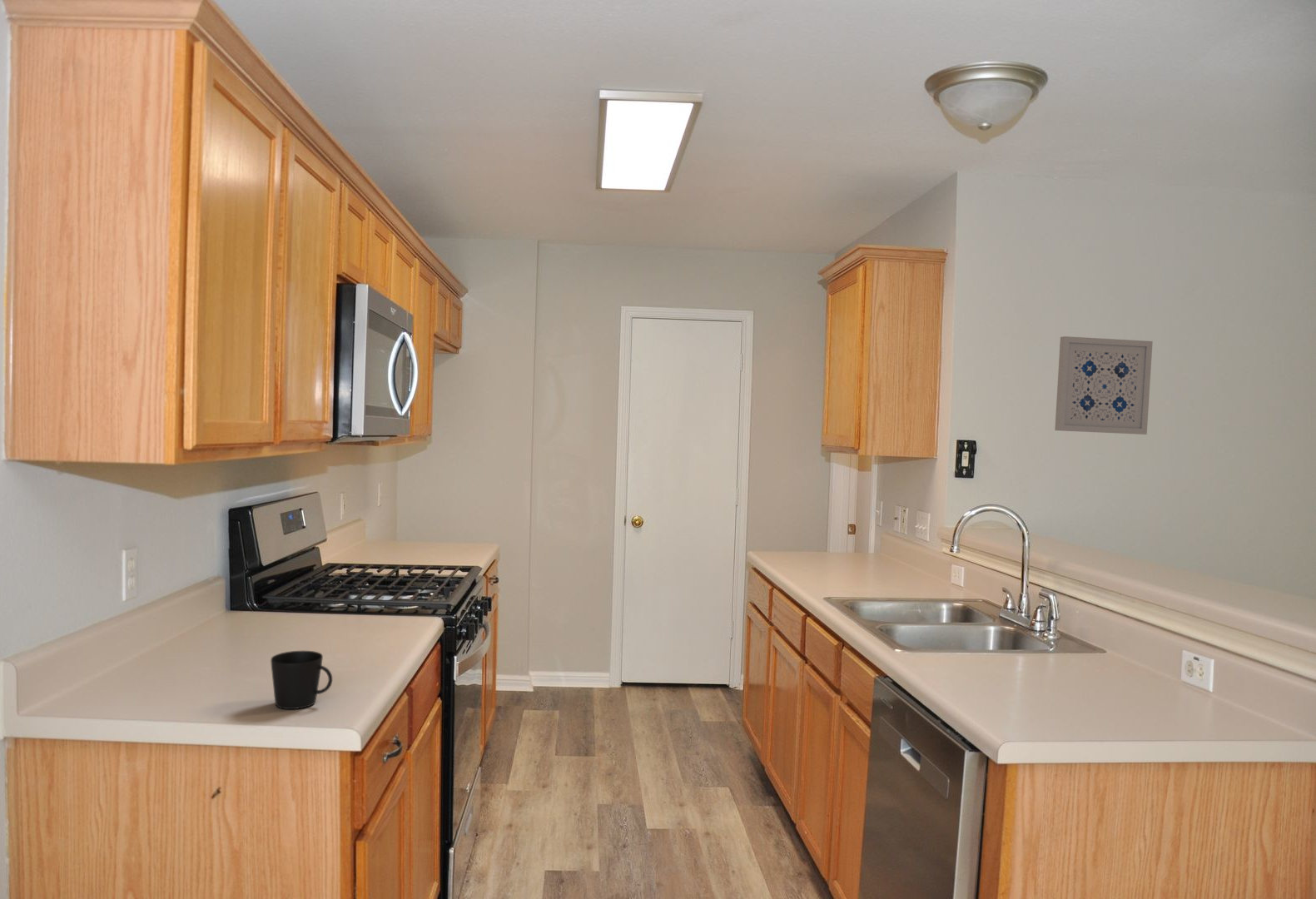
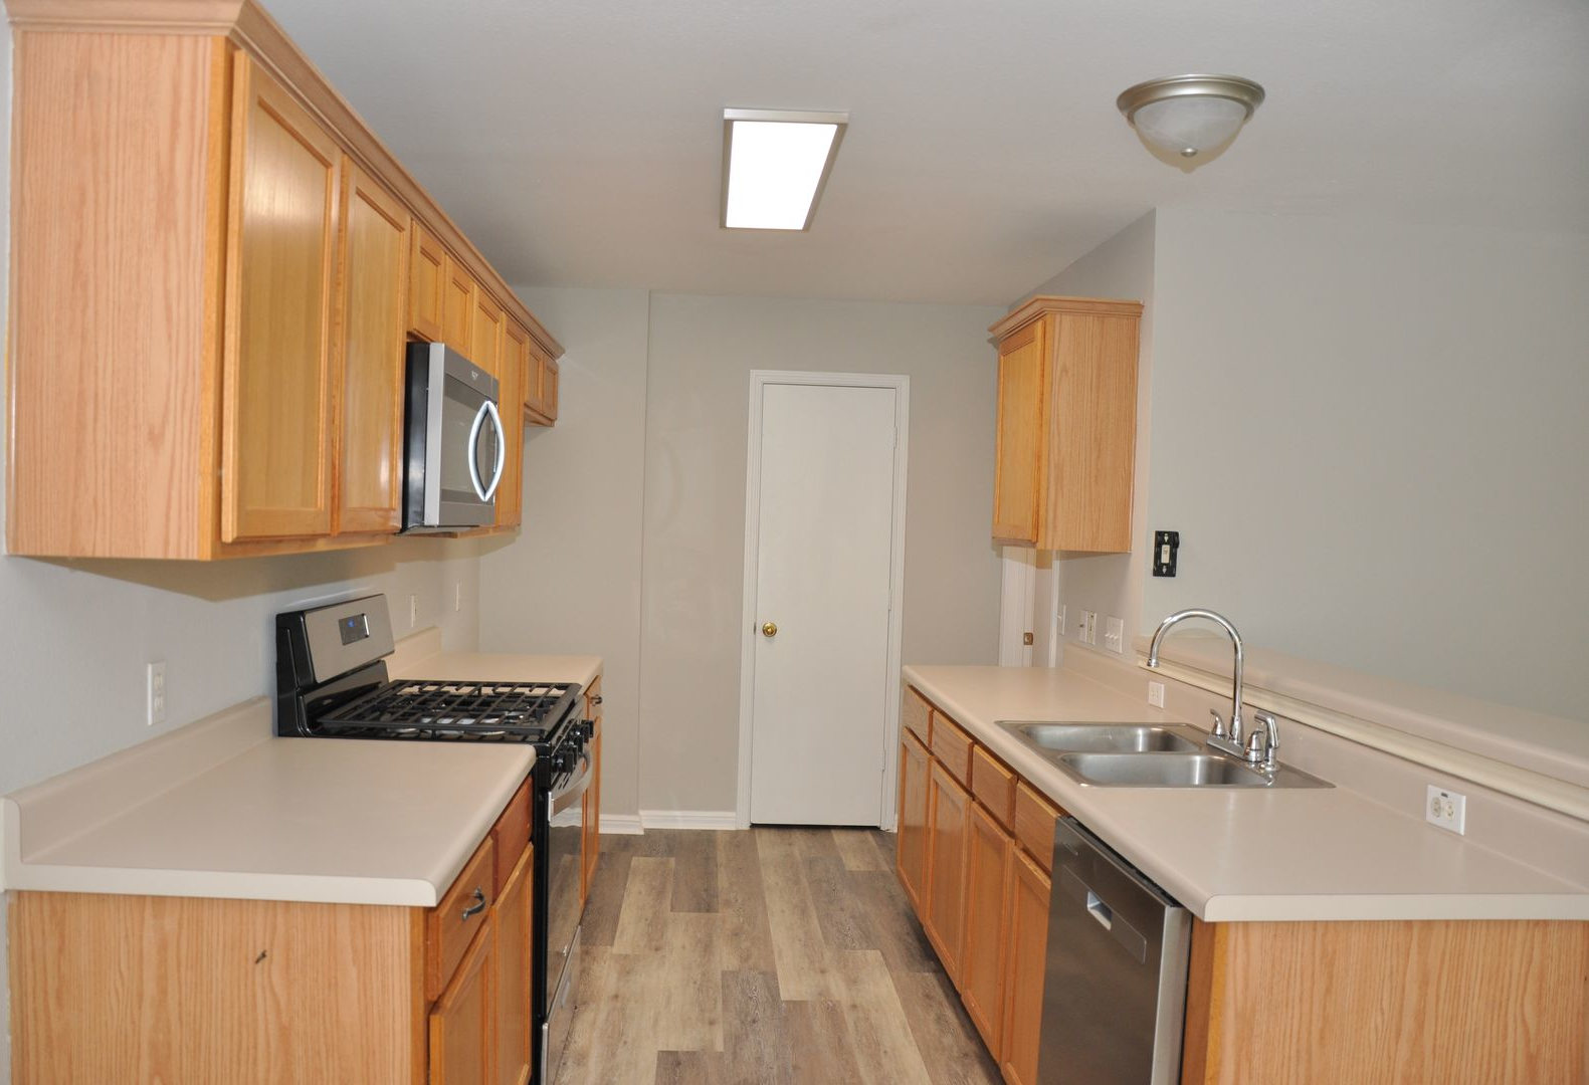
- wall art (1103, 385)
- cup (302, 680)
